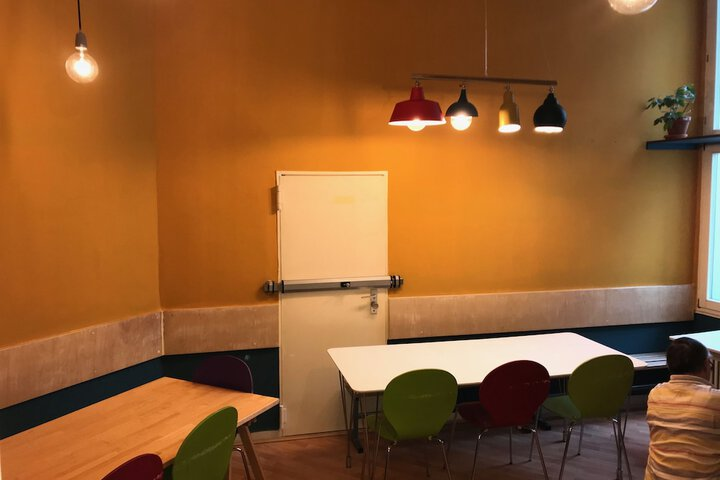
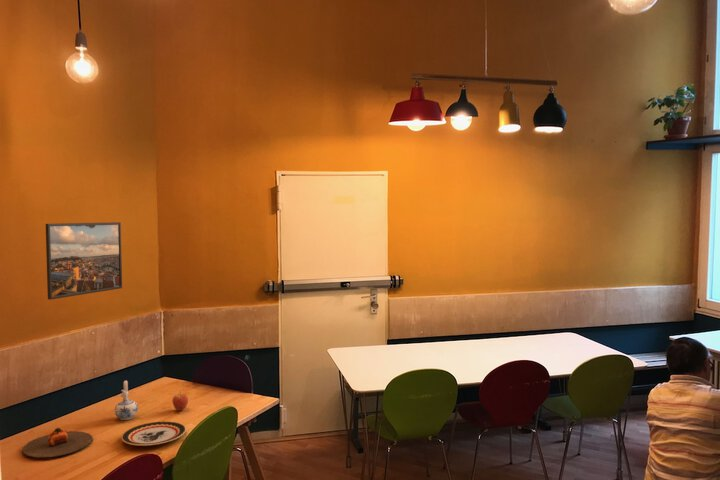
+ ceramic pitcher (126, 400)
+ plate (58, 436)
+ plate (154, 434)
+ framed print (86, 258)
+ fruit (180, 400)
